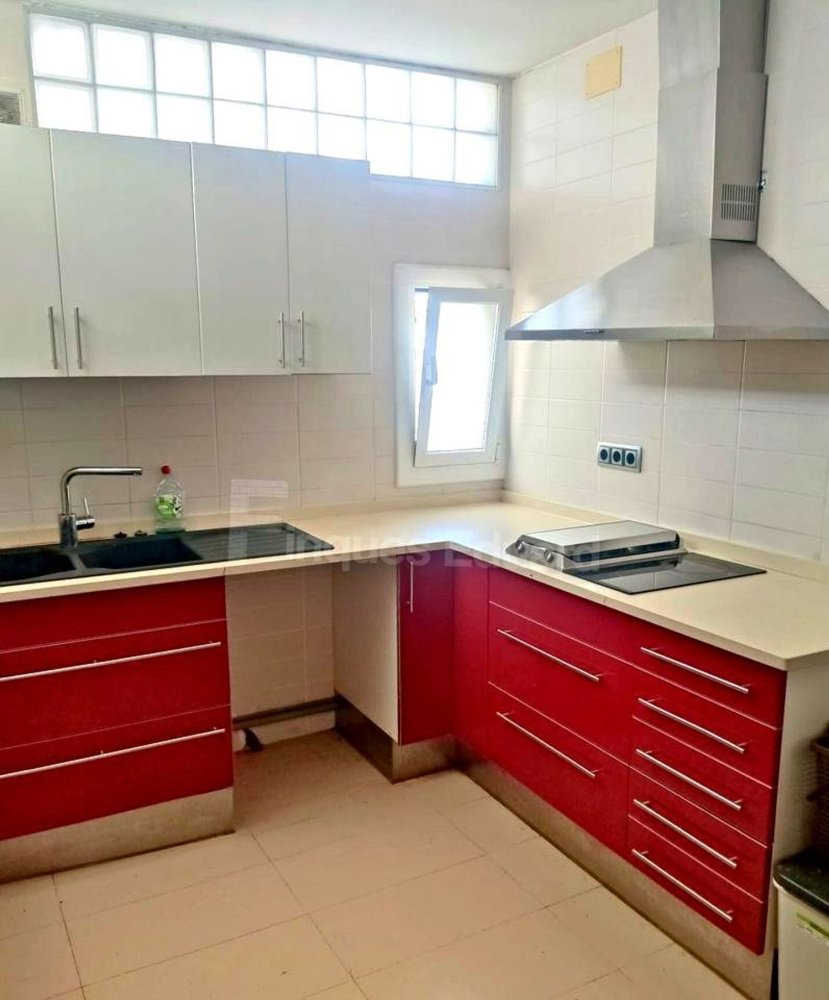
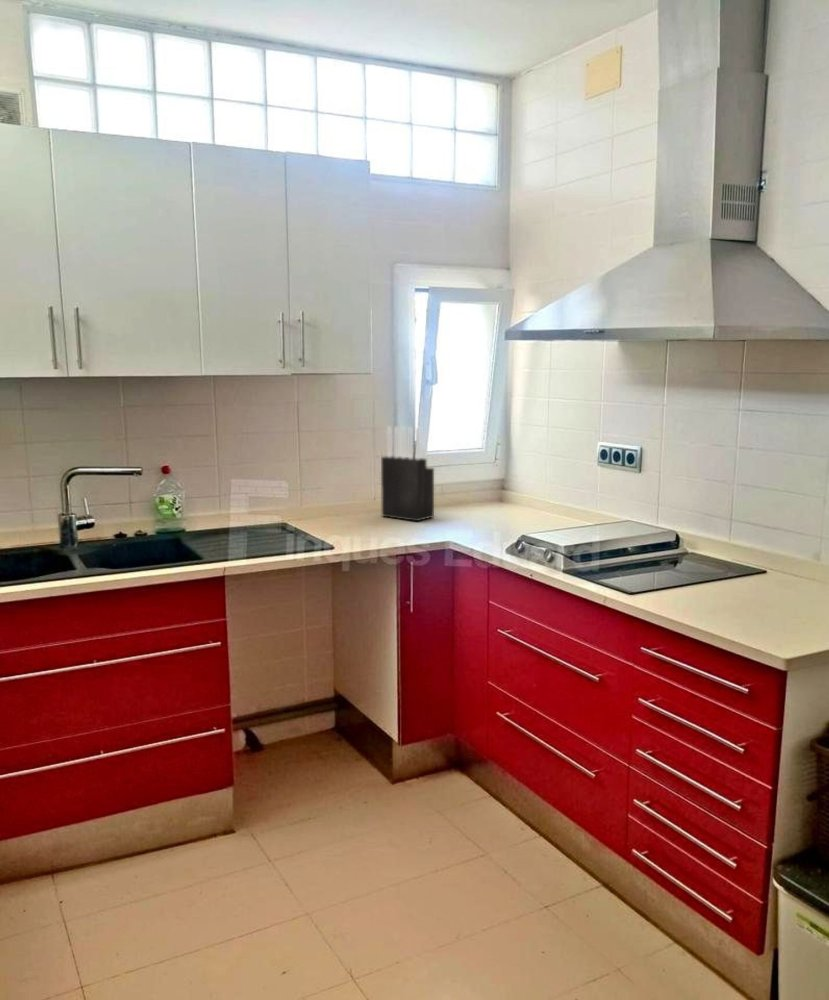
+ knife block (409, 472)
